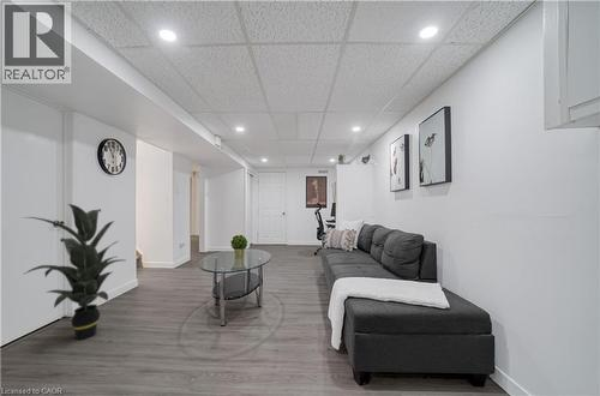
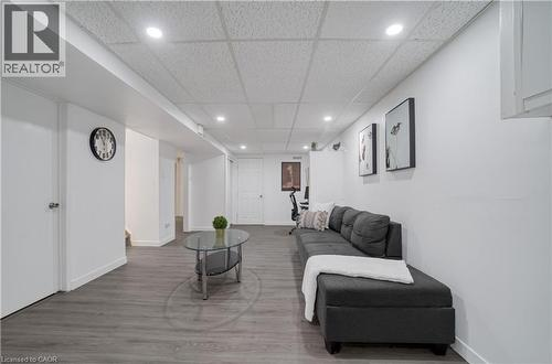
- indoor plant (78, 270)
